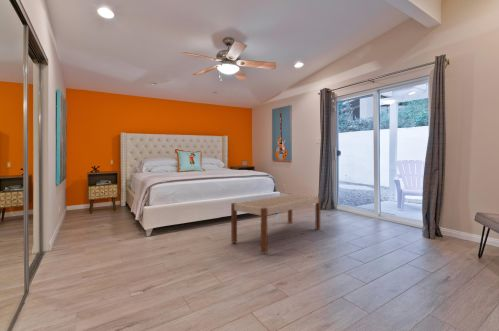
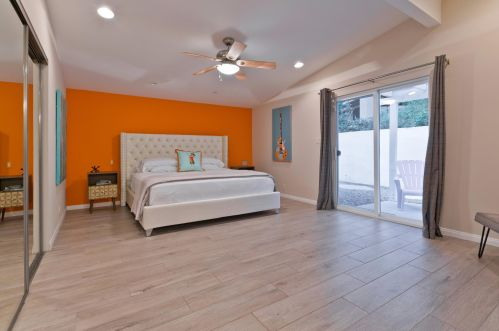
- bench (278, 212)
